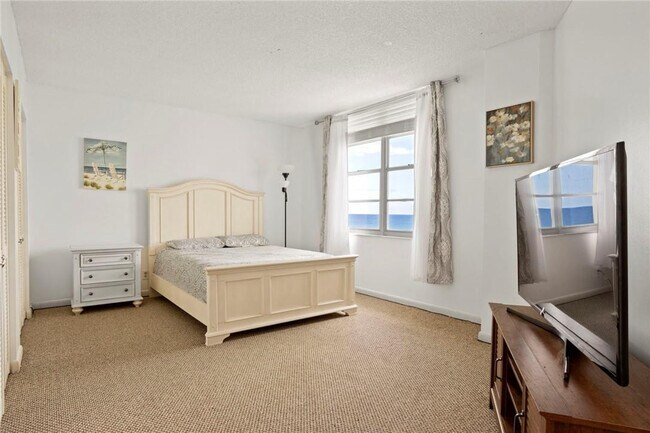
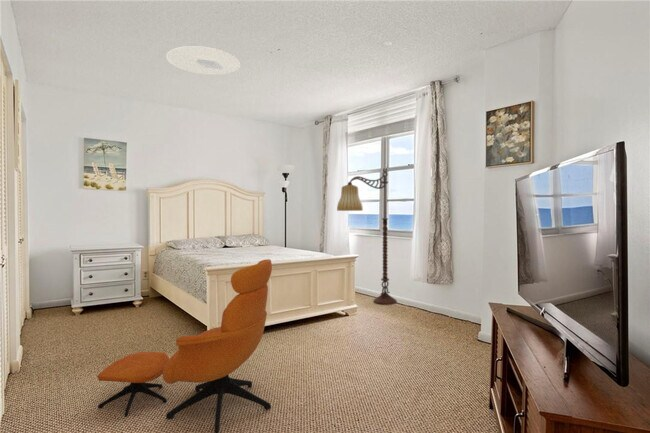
+ ceiling light (204, 58)
+ floor lamp (383, 236)
+ armchair (188, 336)
